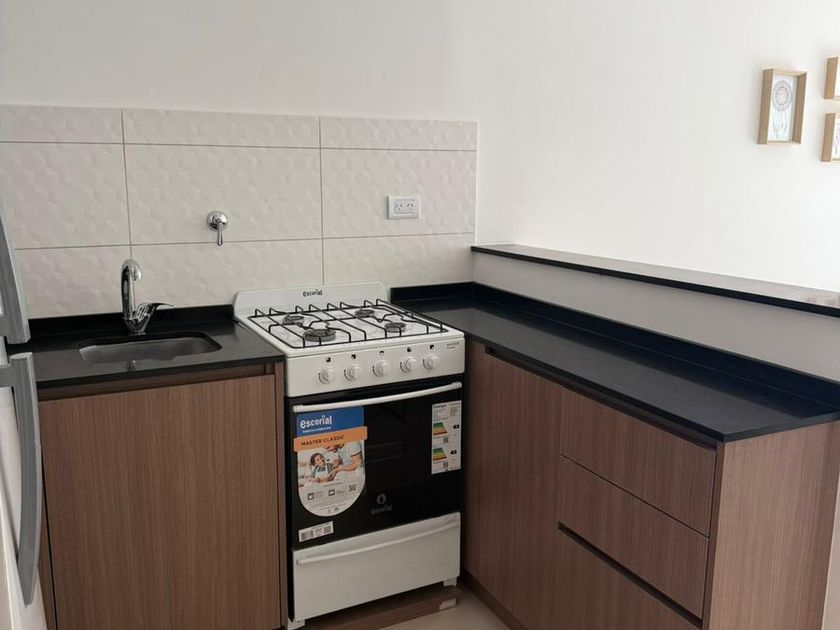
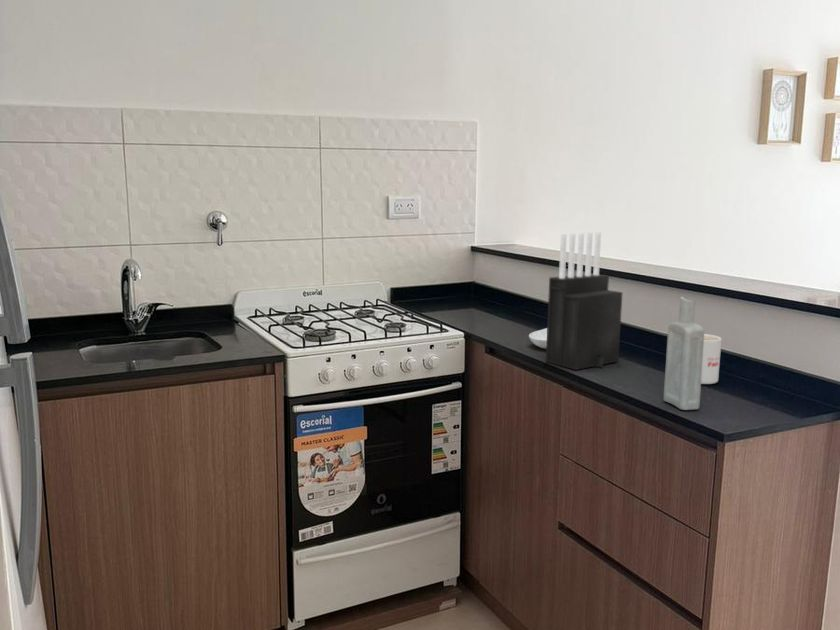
+ knife block (588, 299)
+ mug (702, 360)
+ spoon rest (546, 333)
+ bottle (684, 351)
